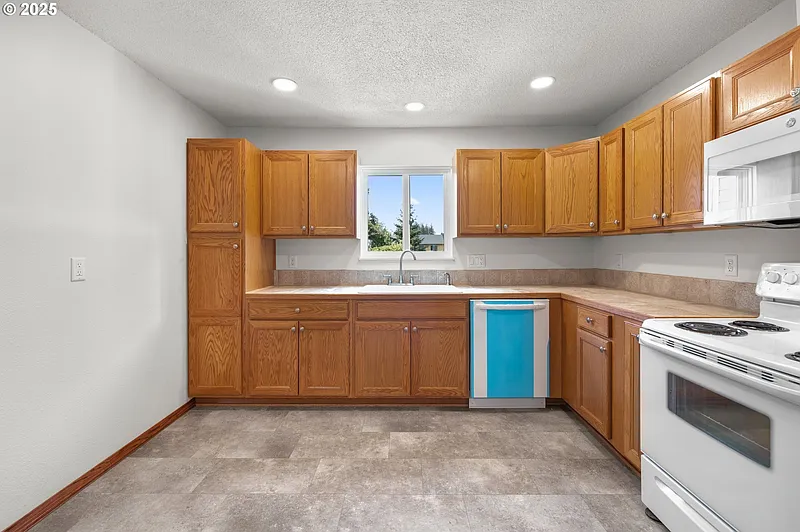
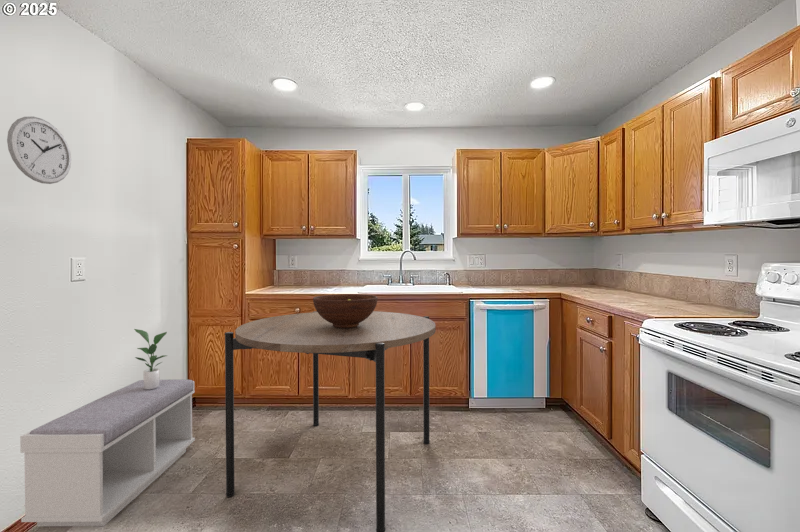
+ fruit bowl (345, 311)
+ wall clock (43, 151)
+ dining table (318, 394)
+ potted plant (151, 357)
+ bench (125, 440)
